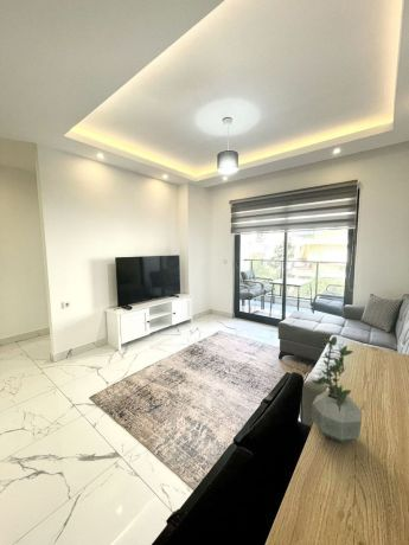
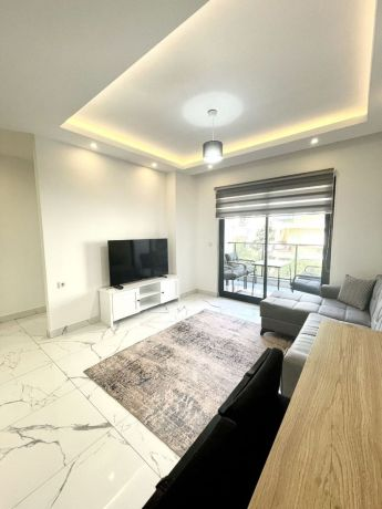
- potted plant (335, 390)
